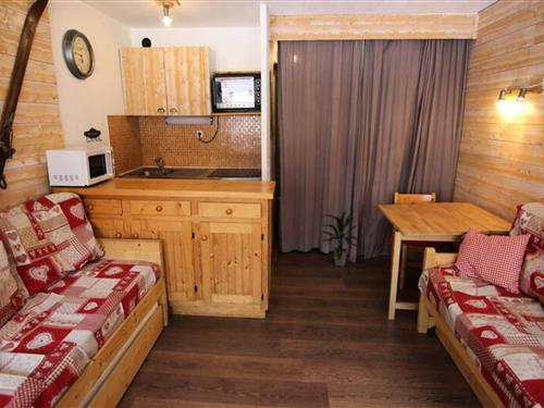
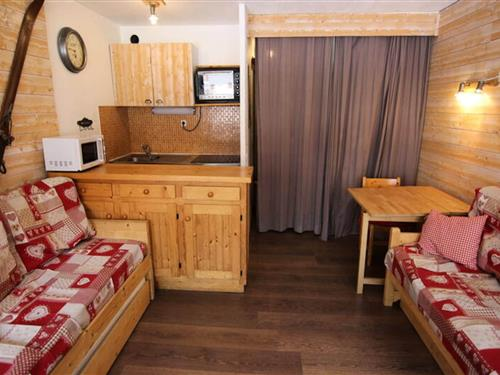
- indoor plant (339, 237)
